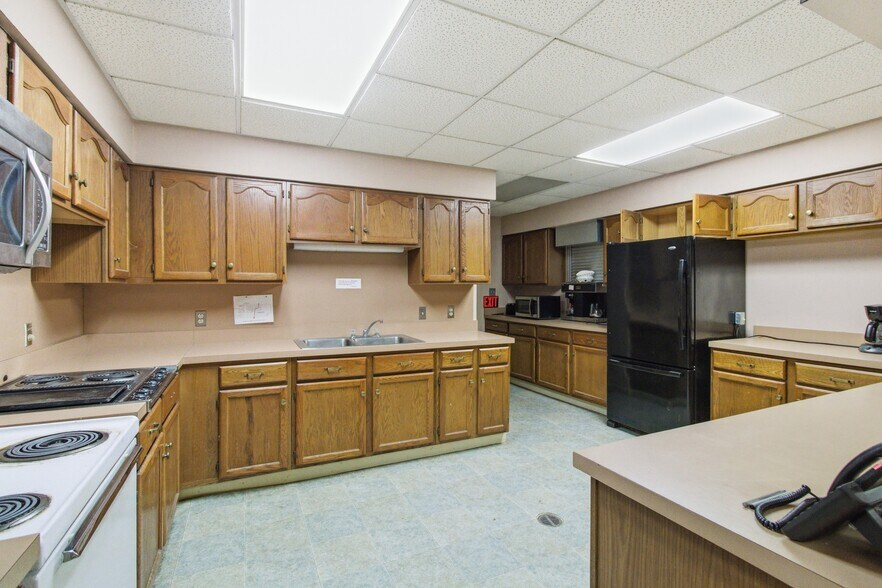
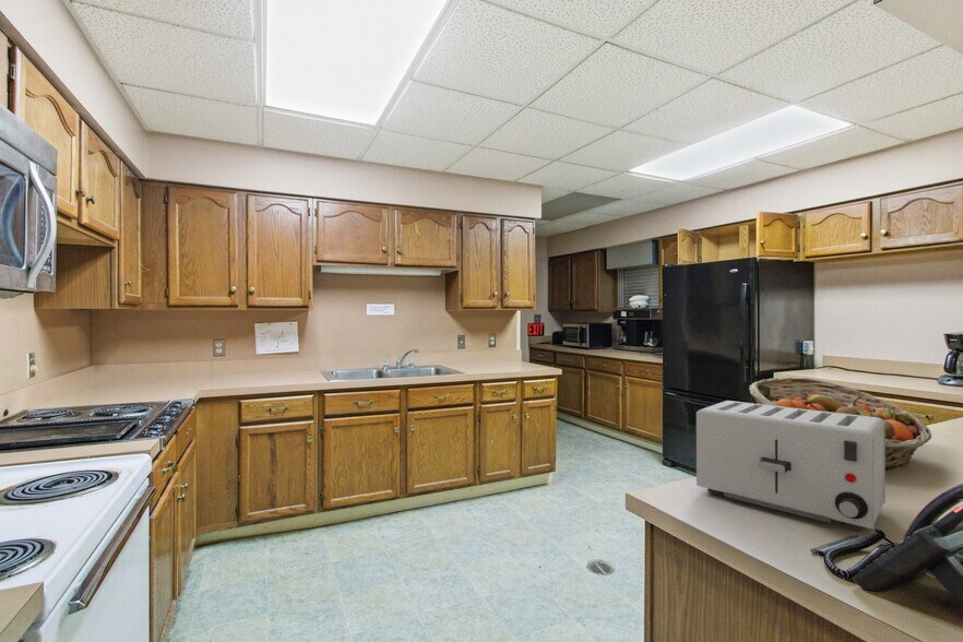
+ toaster (784, 457)
+ fruit basket (833, 412)
